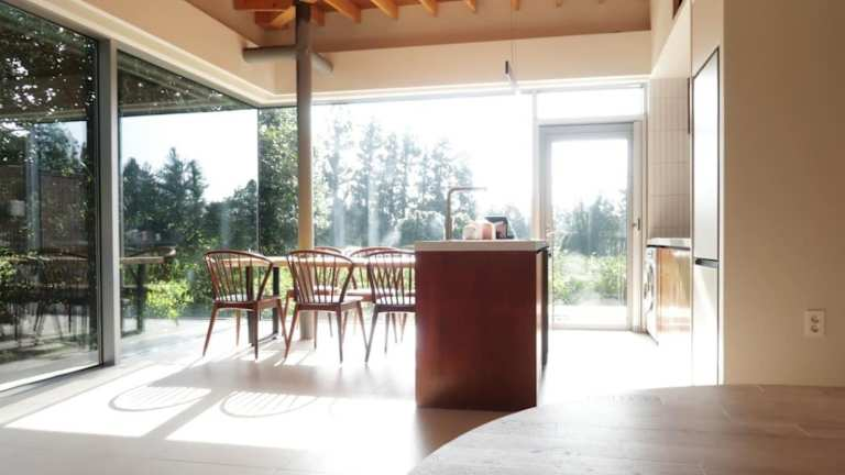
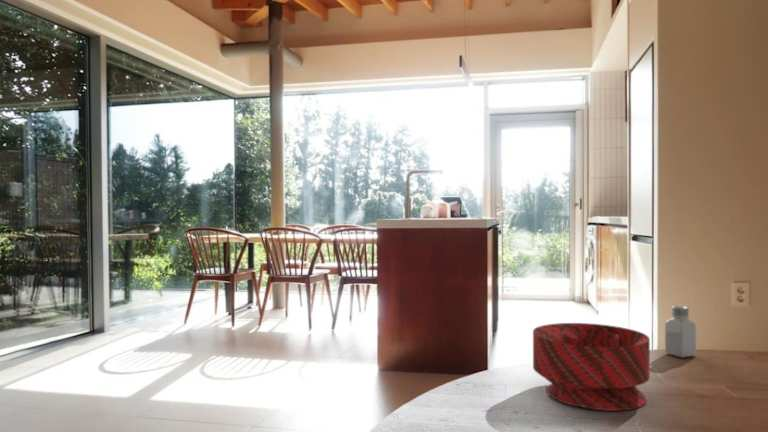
+ bowl (589, 363)
+ saltshaker (680, 330)
